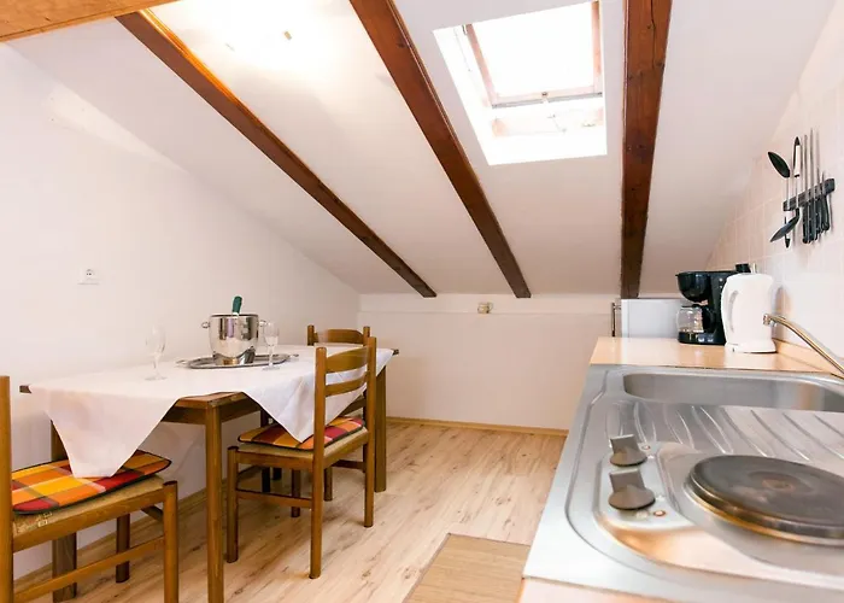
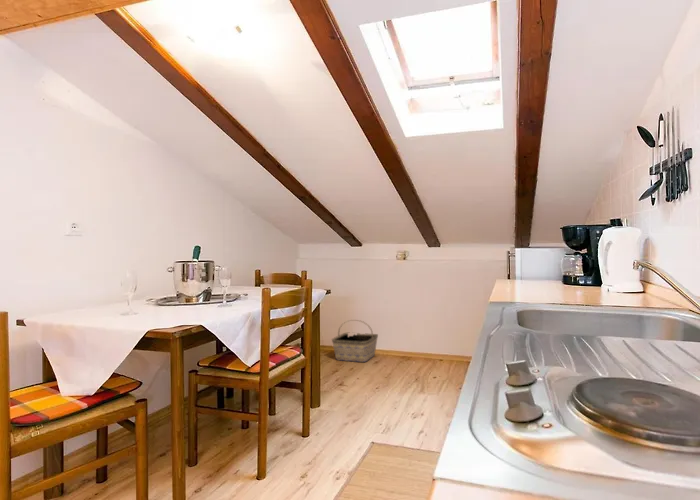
+ basket (355, 338)
